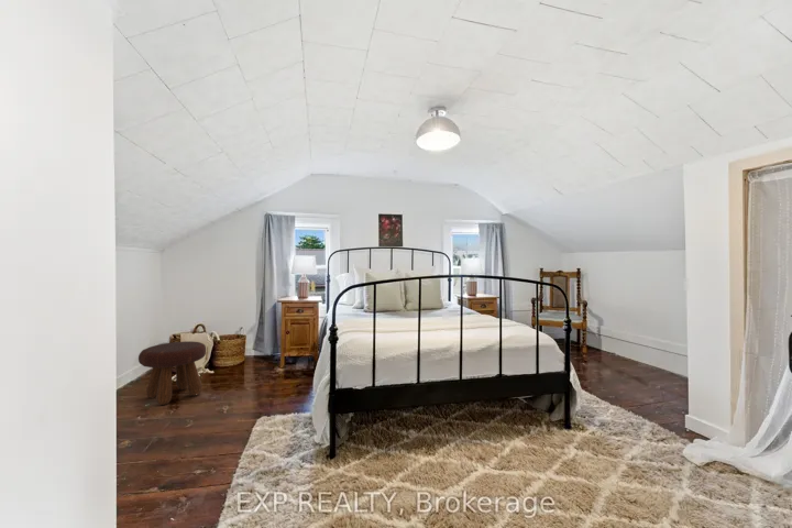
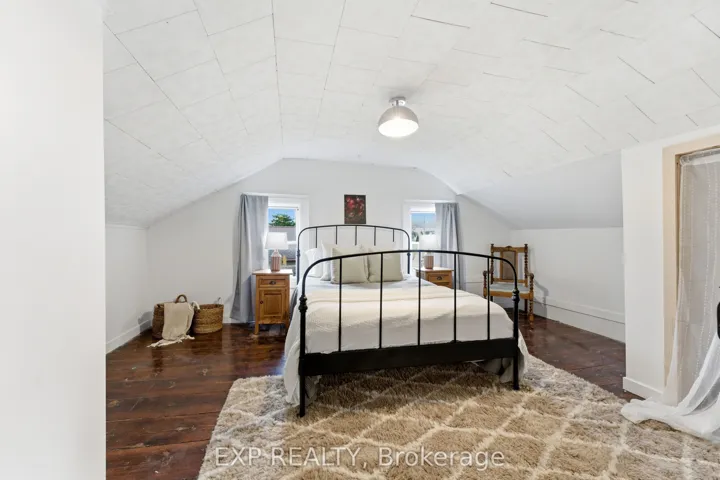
- footstool (176, 371)
